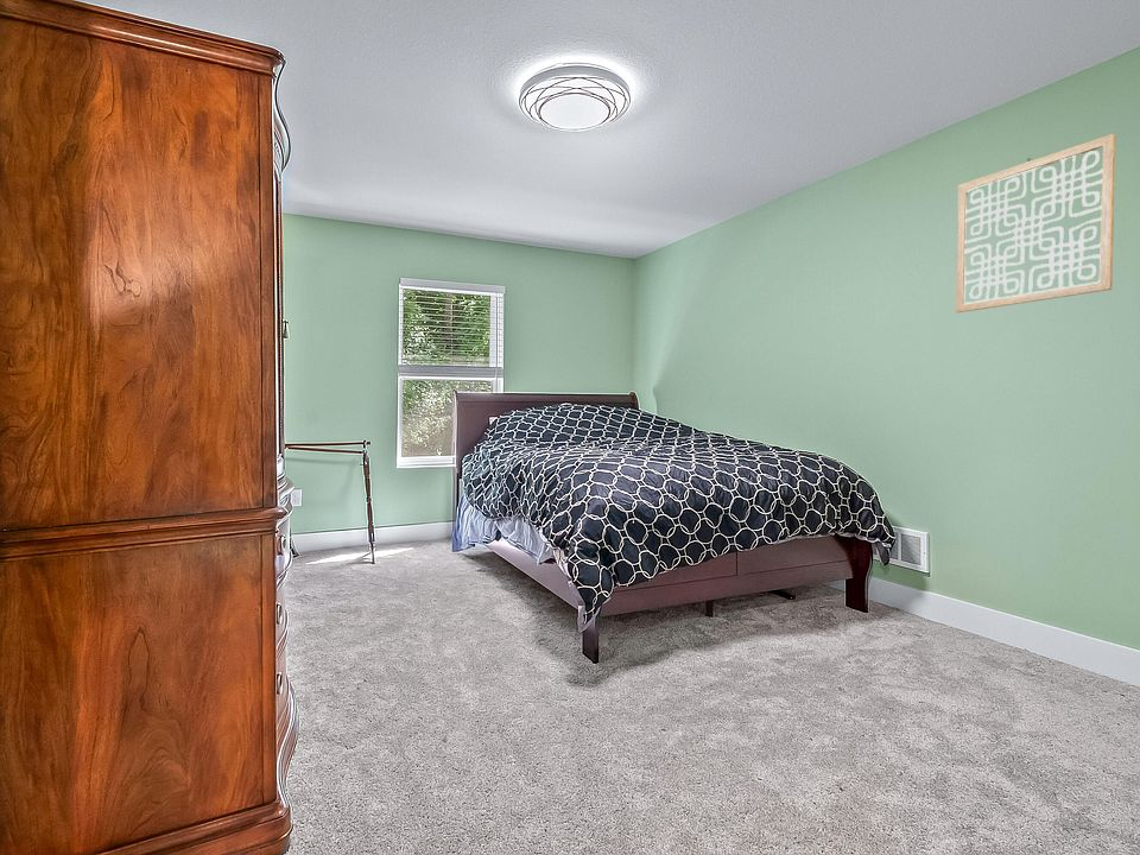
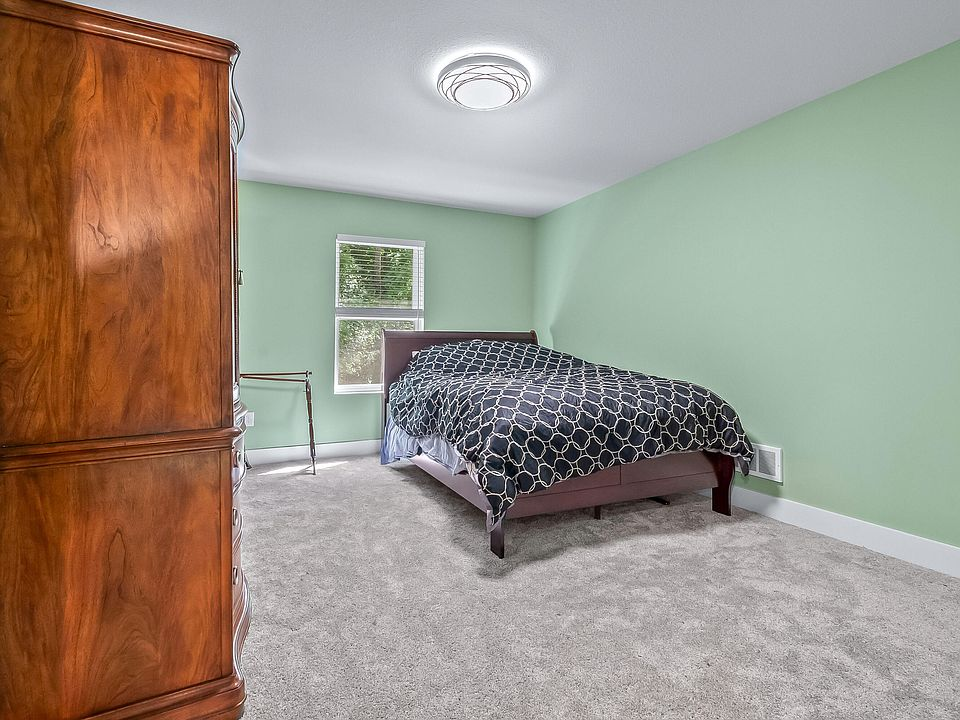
- wall art (1027, 228)
